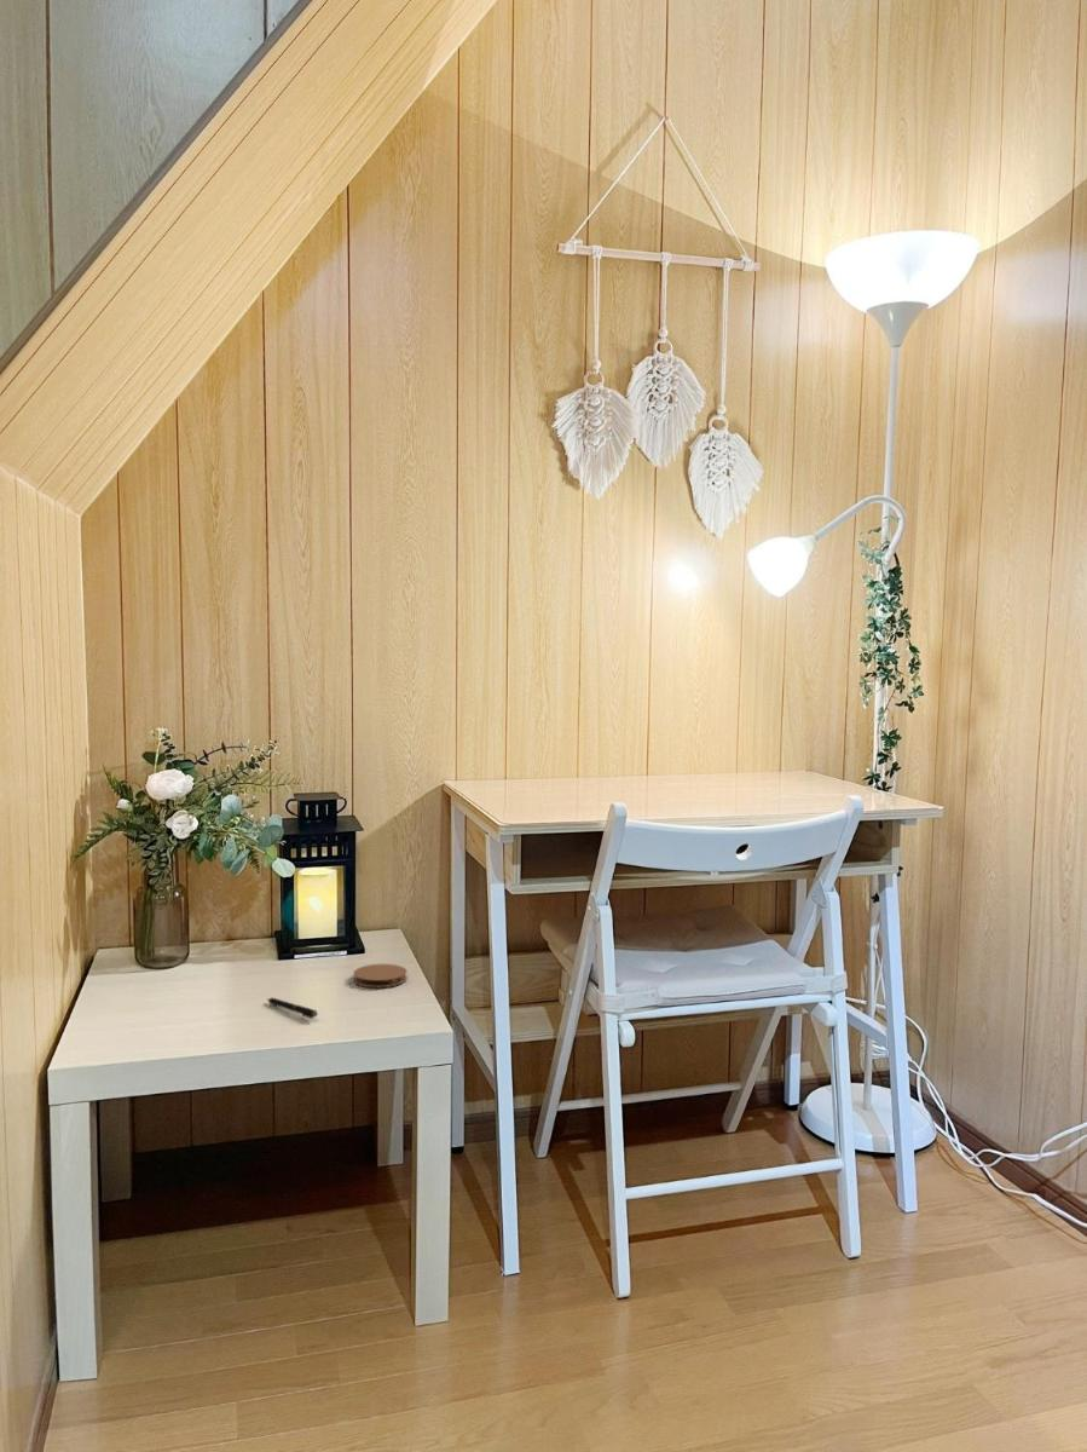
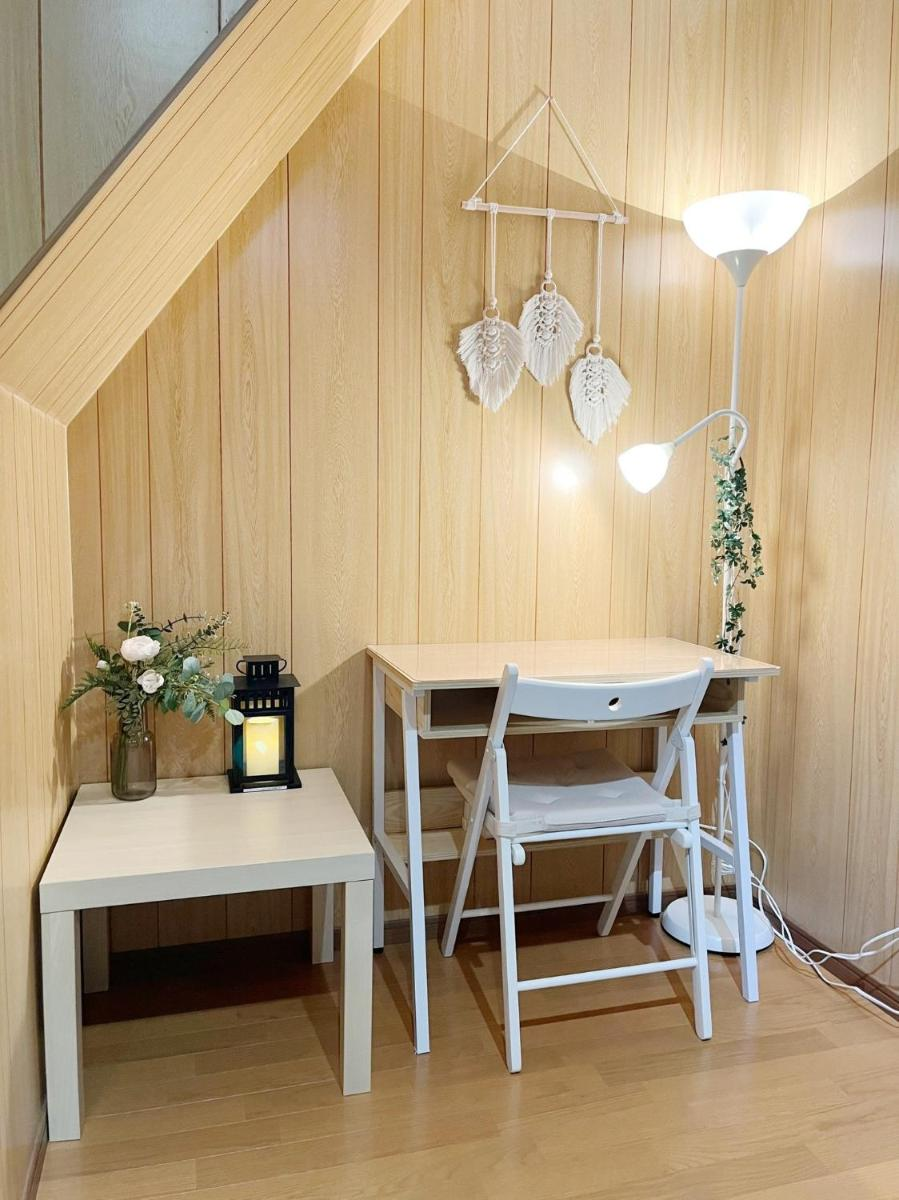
- coaster (380, 975)
- pen (290, 1006)
